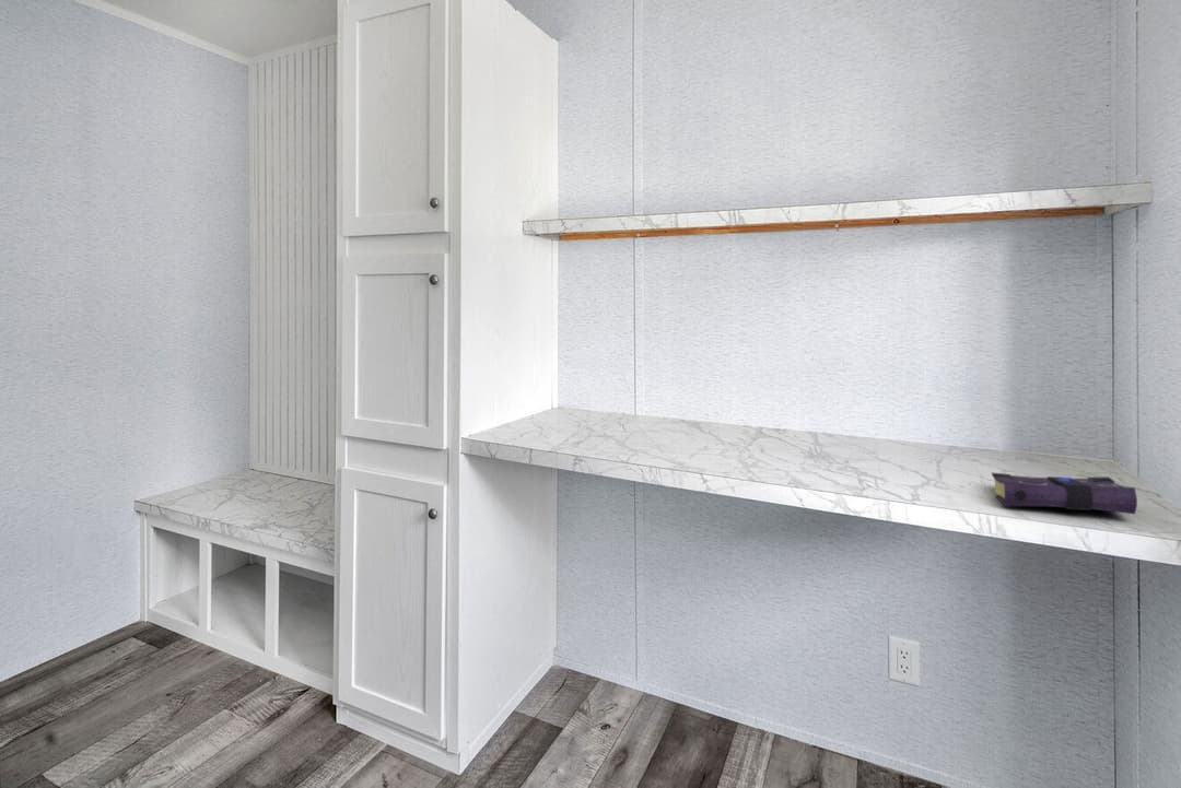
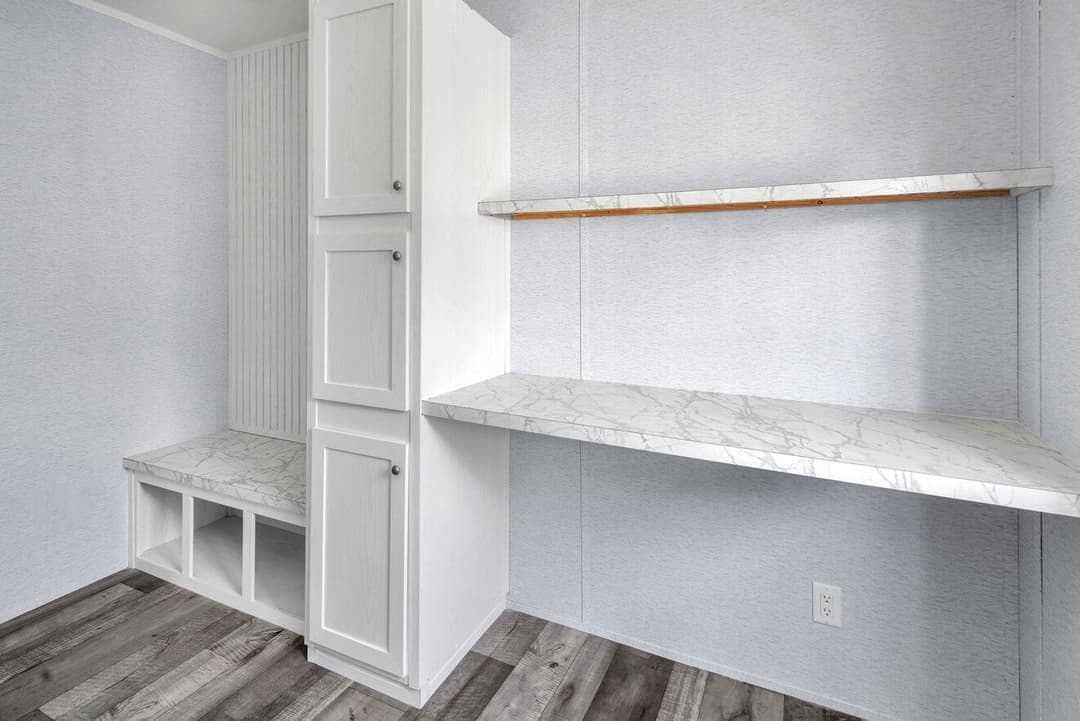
- book (1057, 491)
